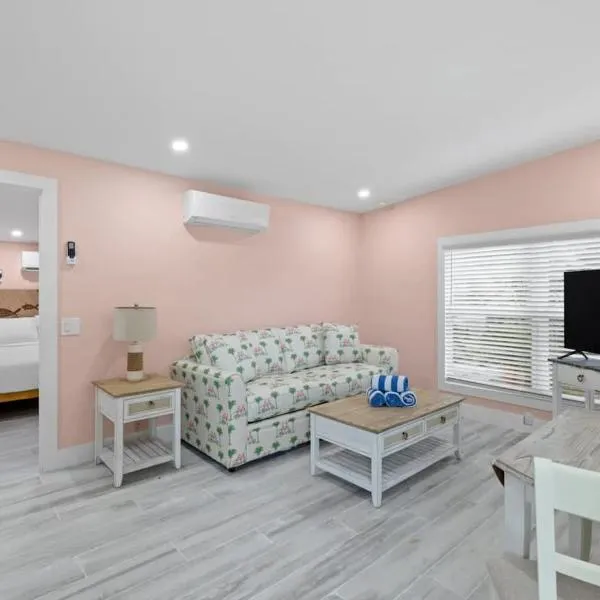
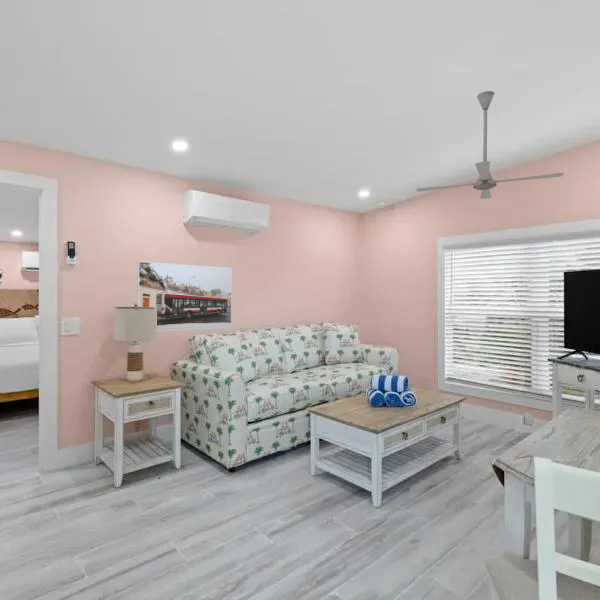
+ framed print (188, 297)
+ ceiling fan (485, 141)
